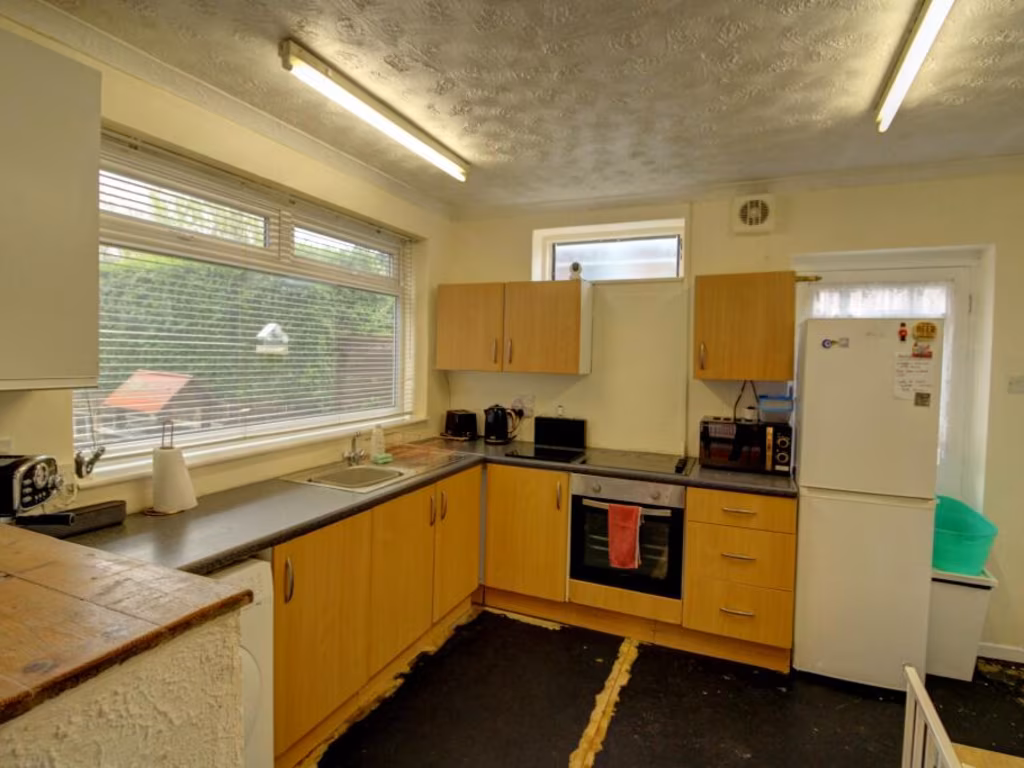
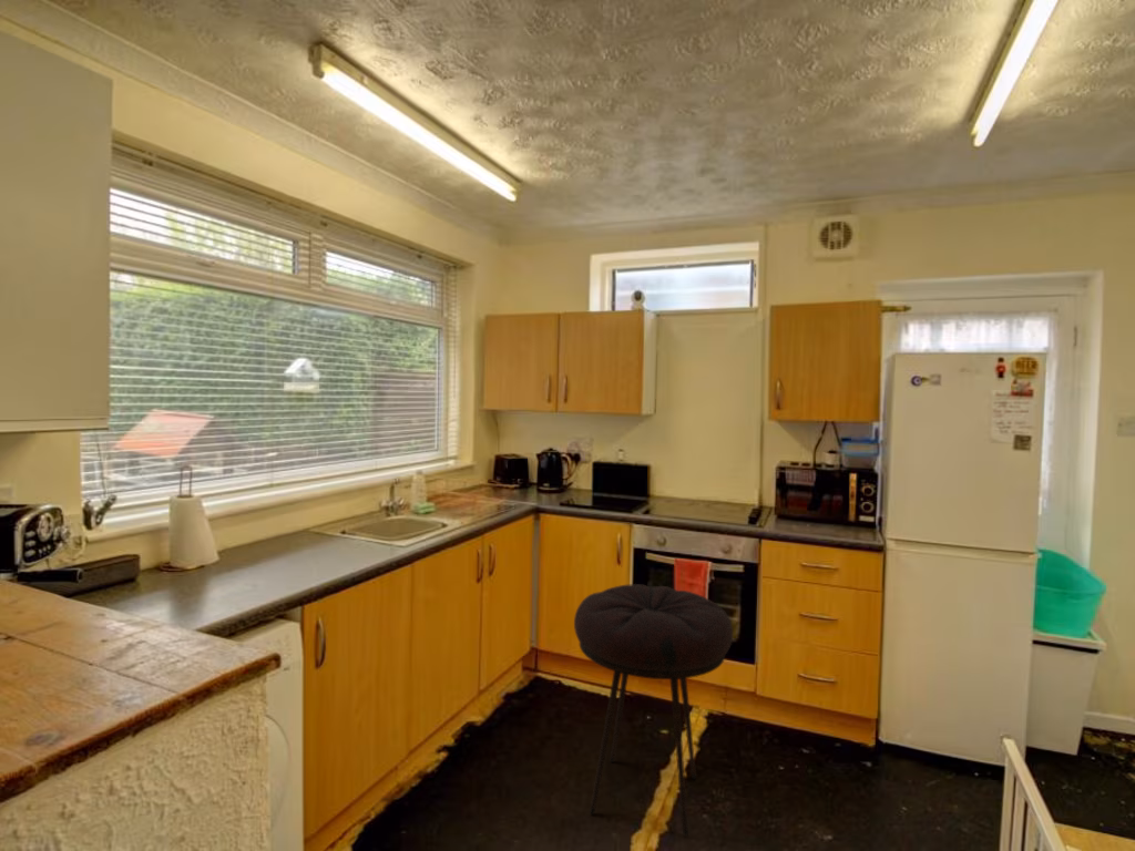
+ stool (652, 678)
